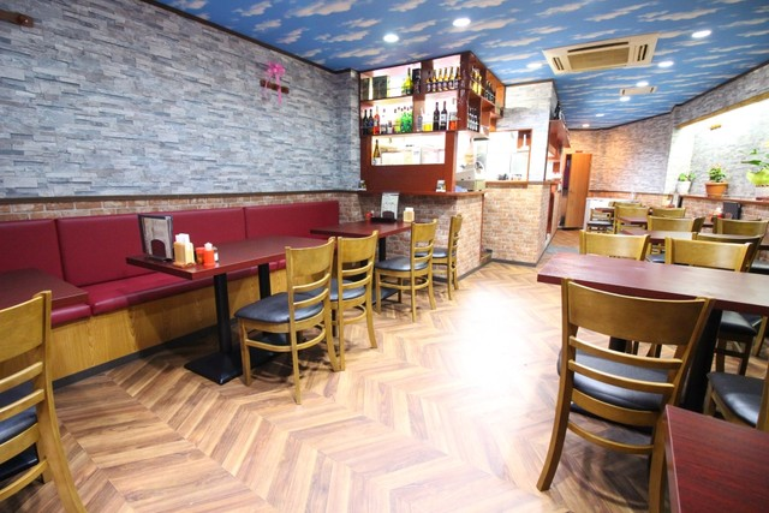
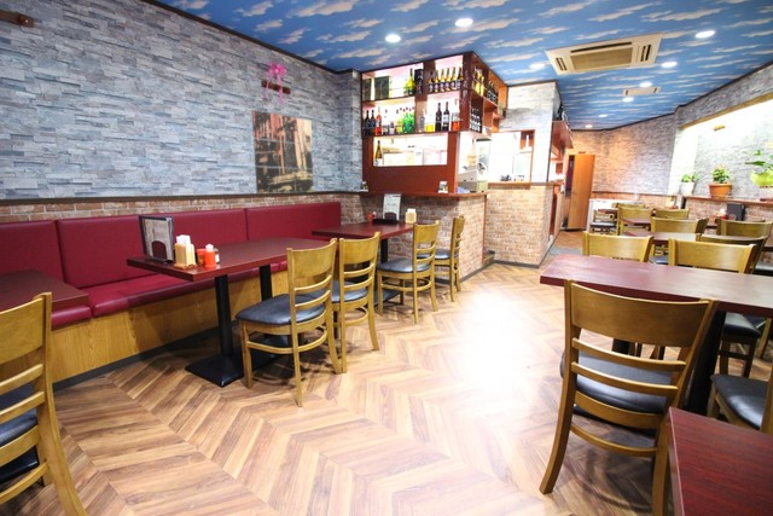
+ wall art (285, 155)
